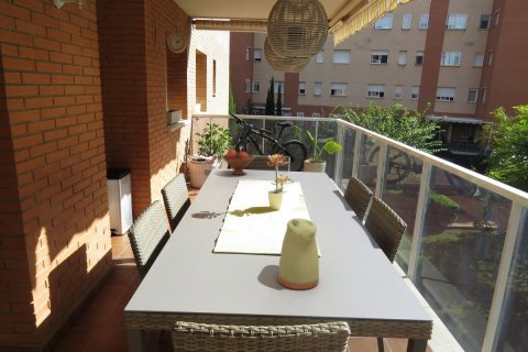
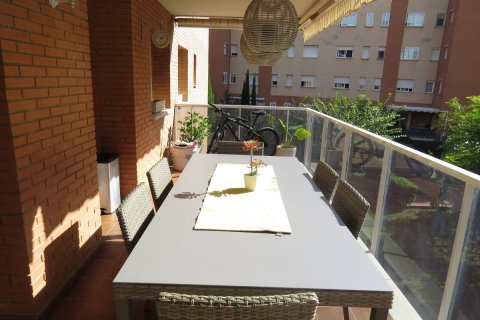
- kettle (299, 249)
- fruit bowl (238, 161)
